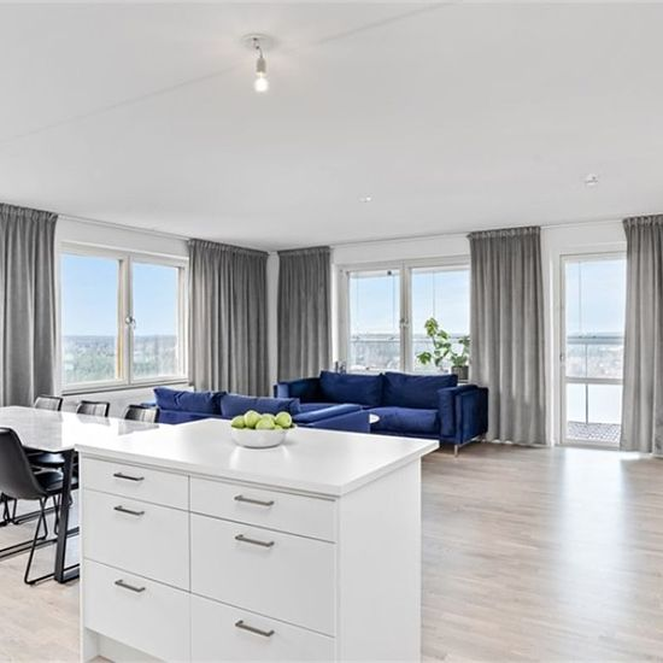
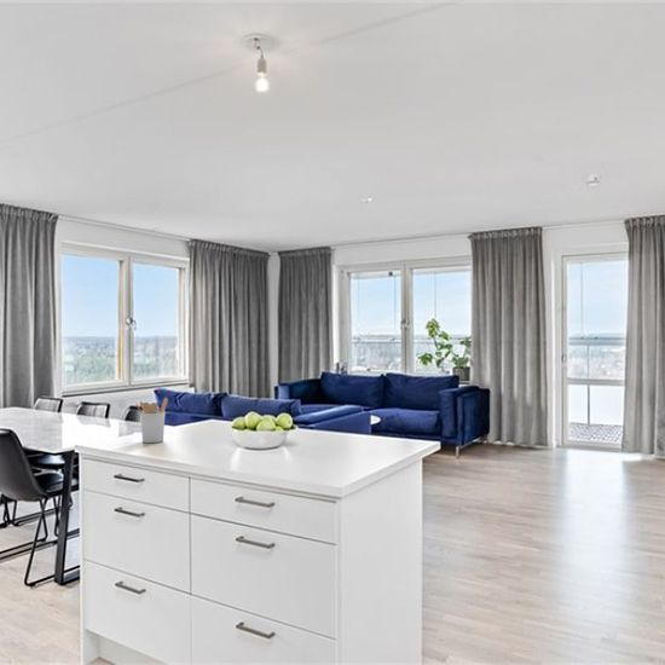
+ utensil holder (151, 420)
